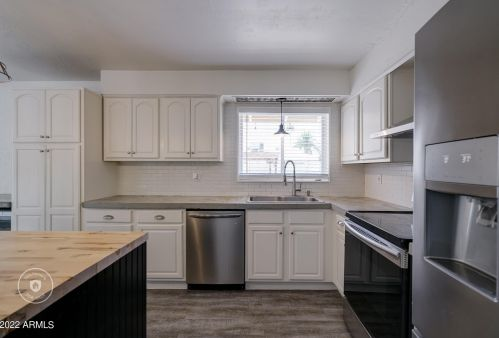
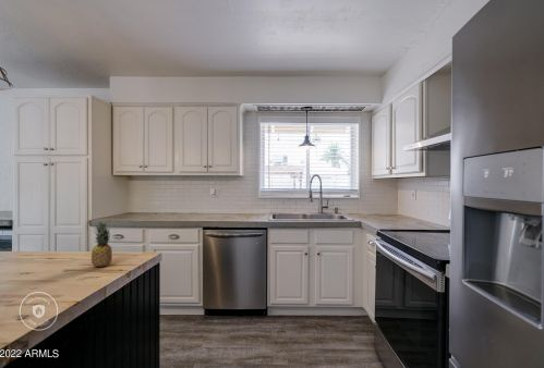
+ fruit (101, 243)
